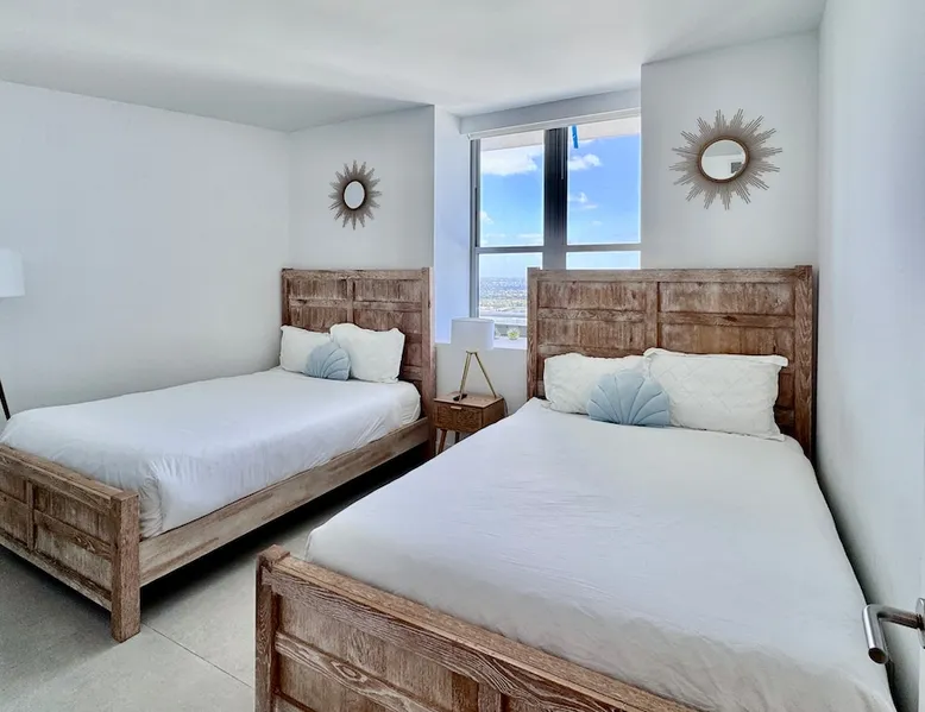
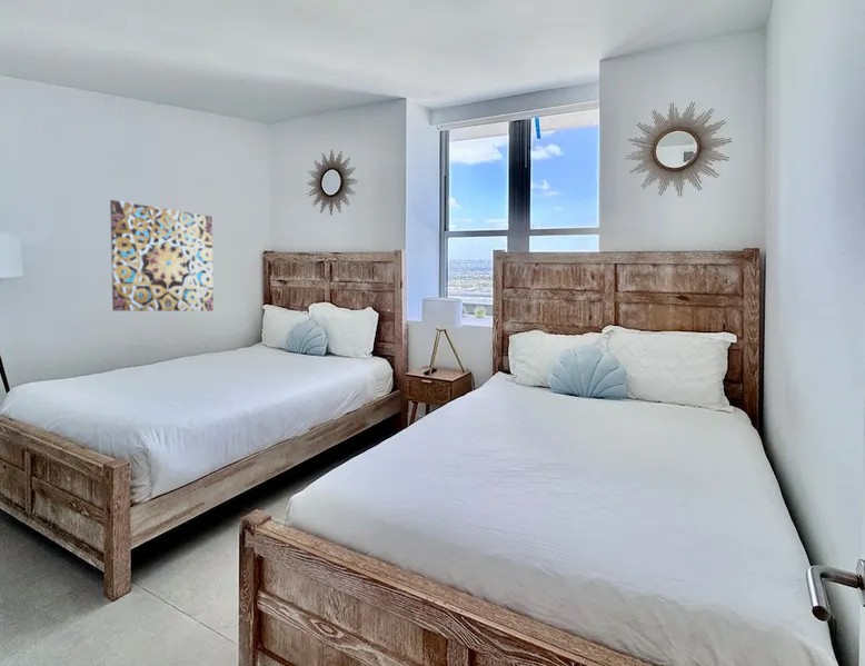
+ wall art (166, 260)
